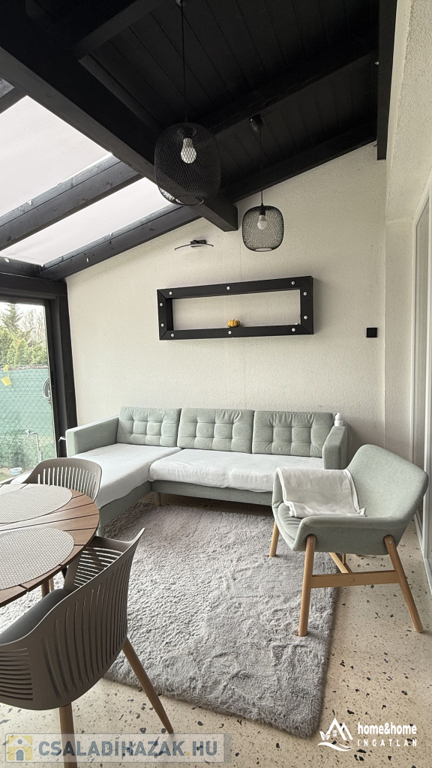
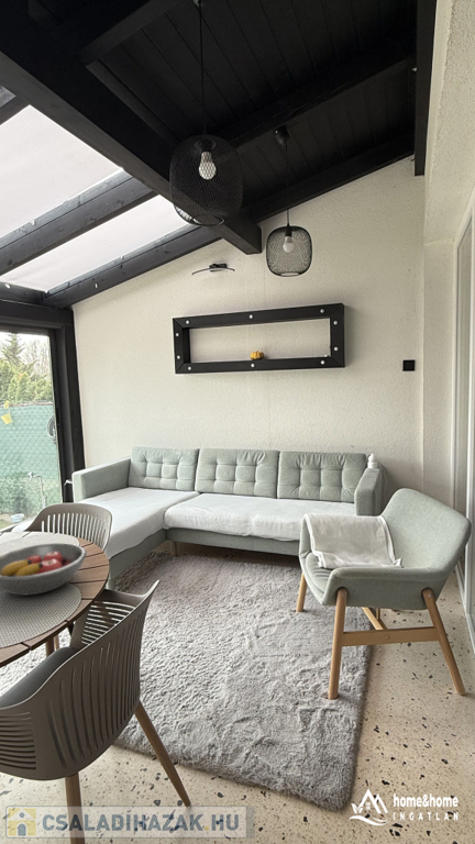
+ fruit bowl (37, 568)
